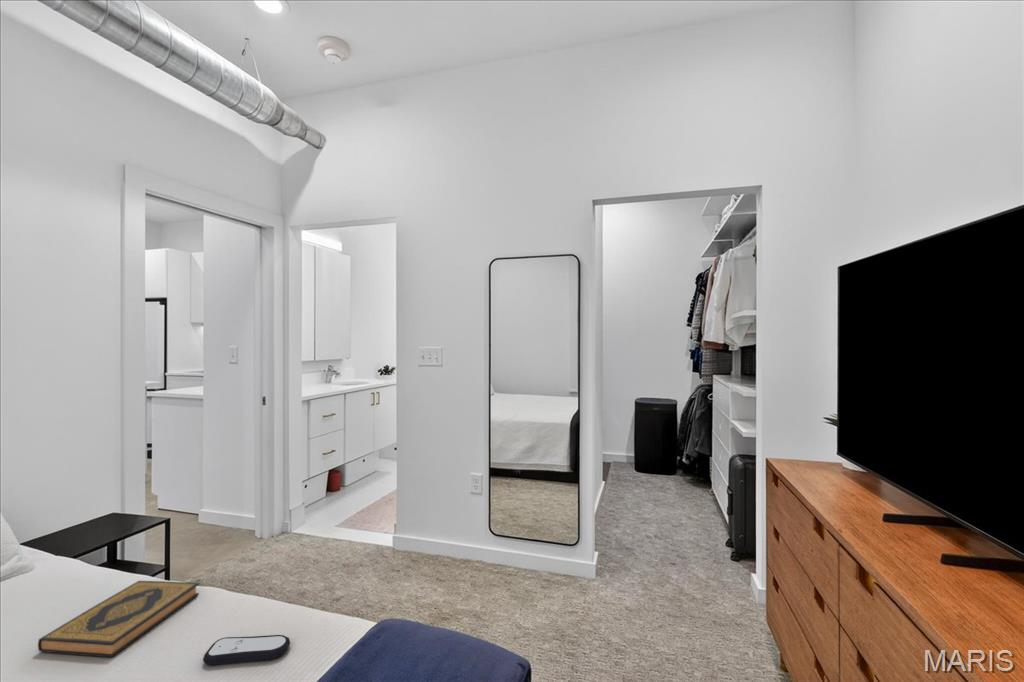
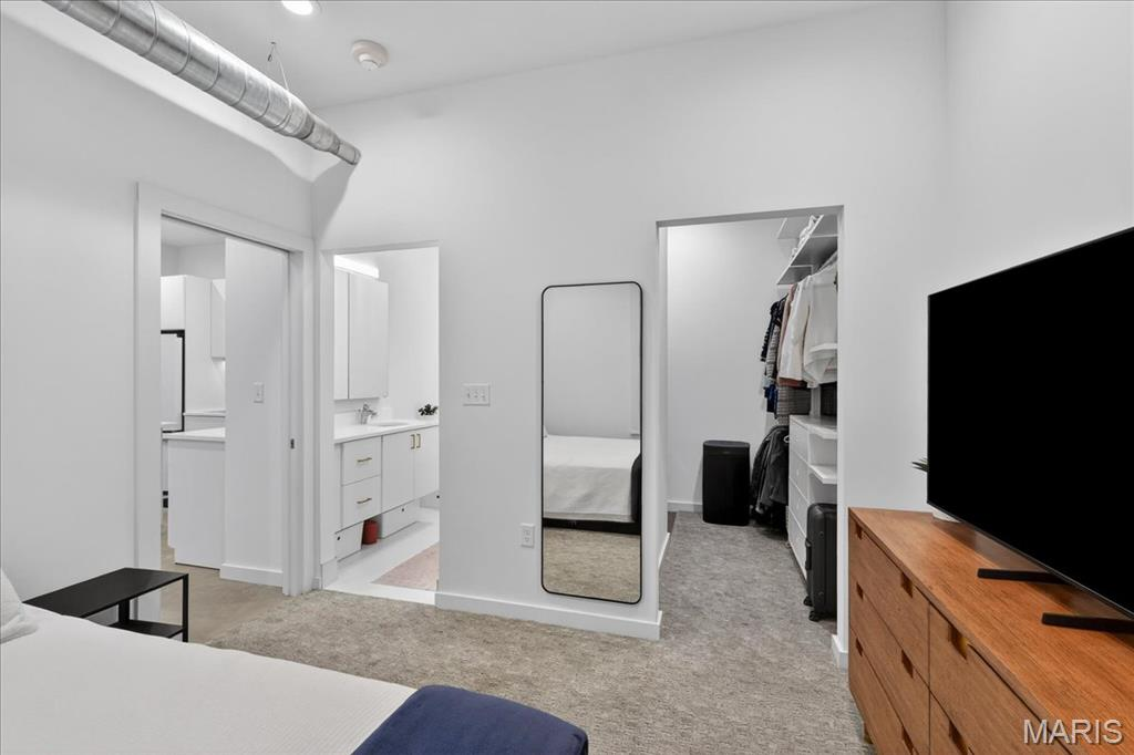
- remote control (248, 648)
- hardback book (126, 614)
